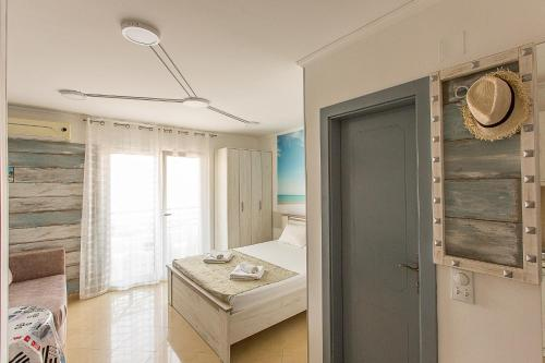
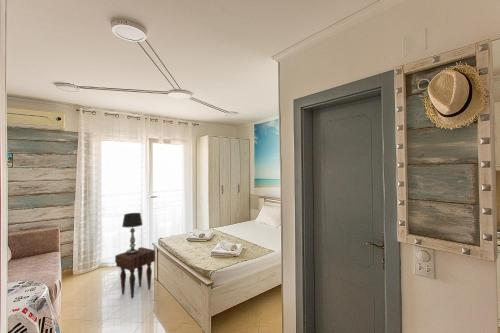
+ table lamp (132, 233)
+ nightstand (133, 271)
